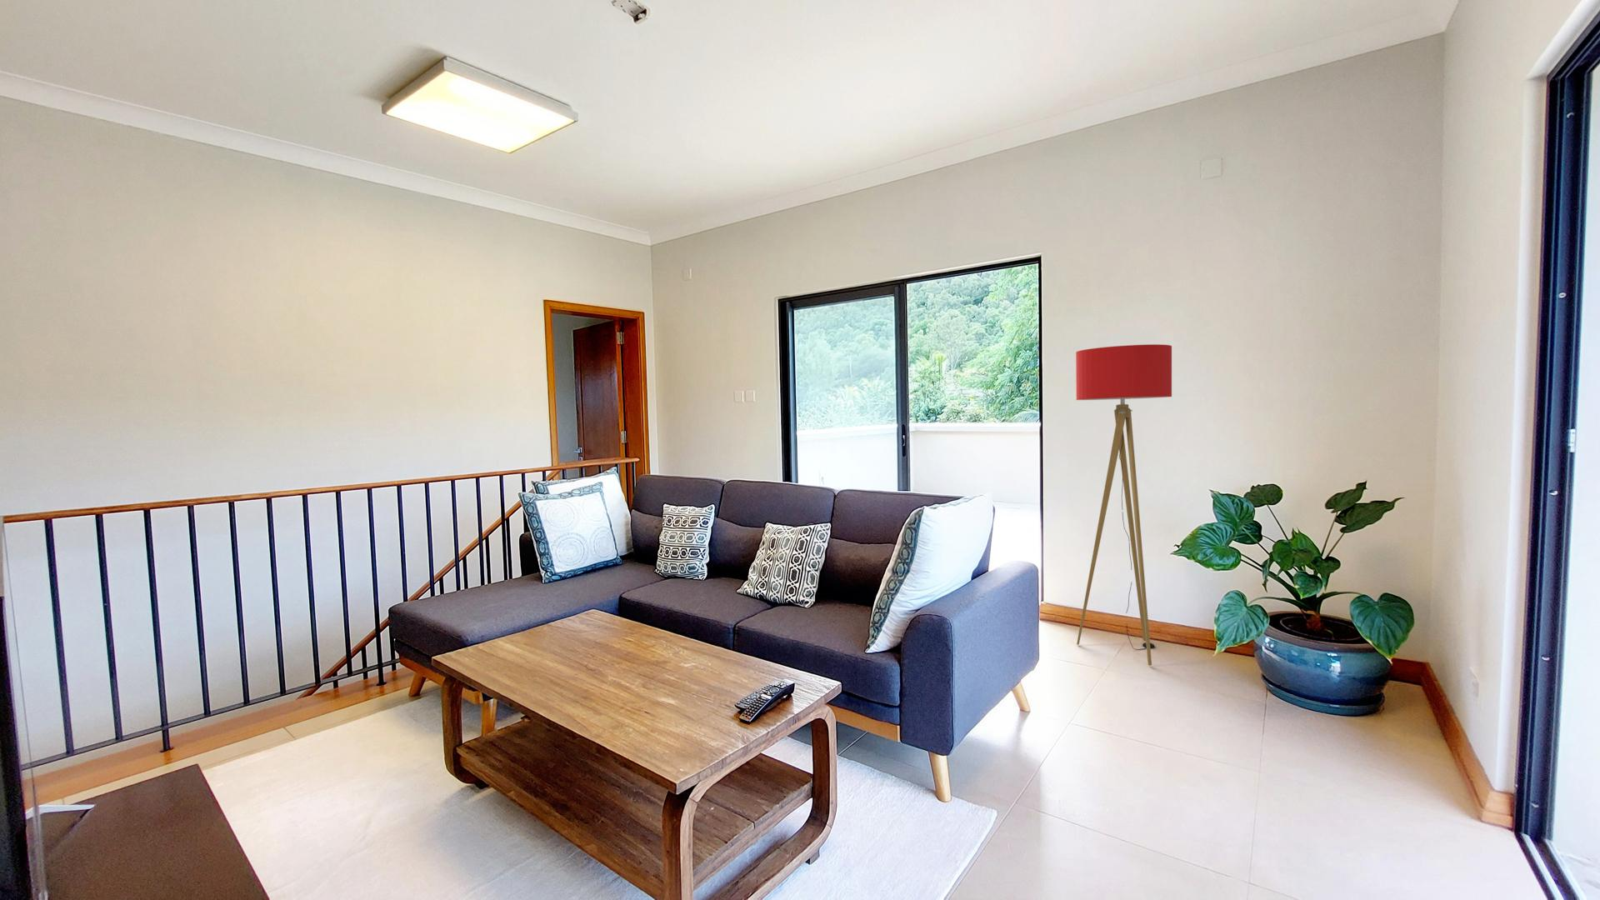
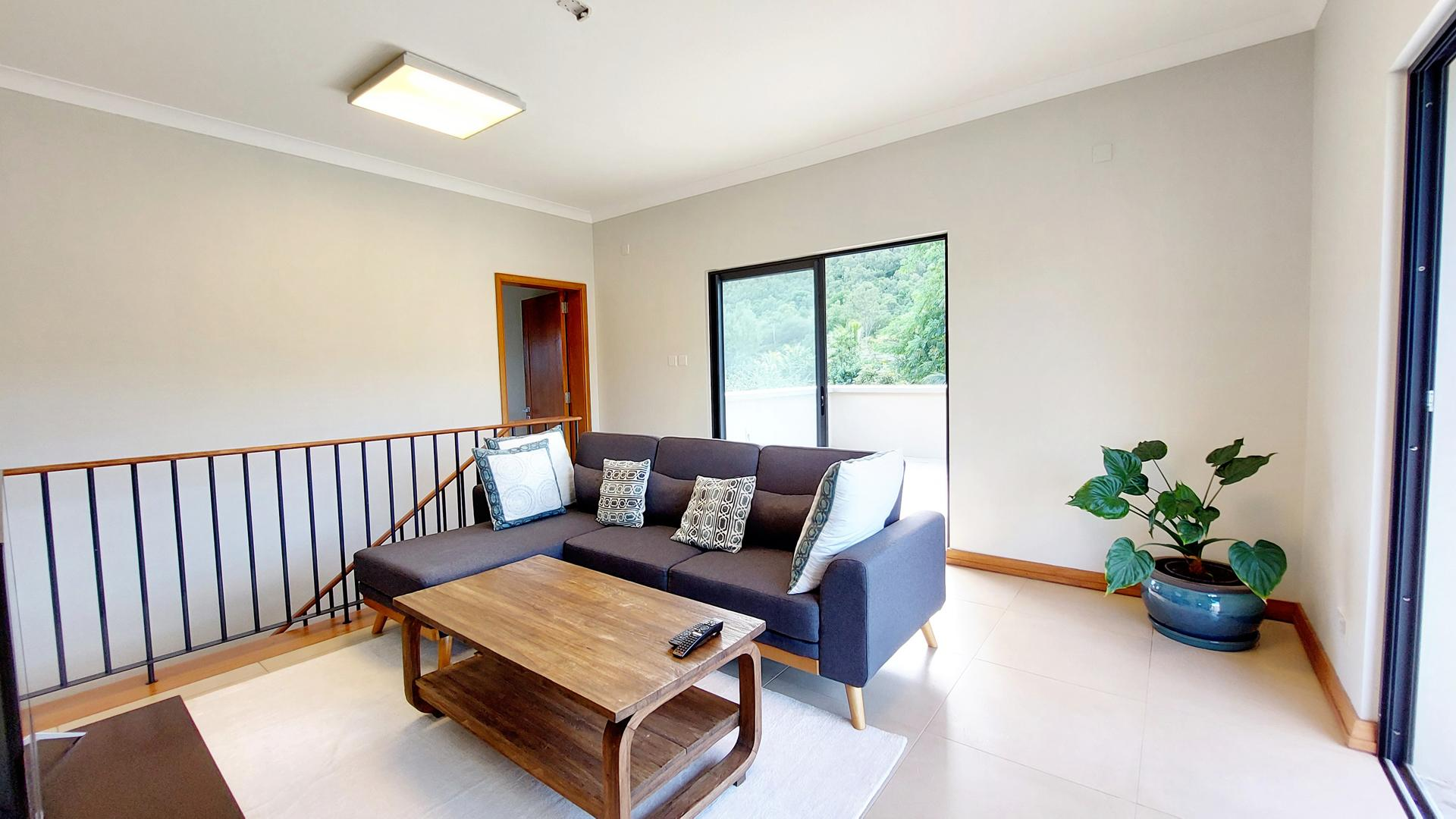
- floor lamp (1122, 501)
